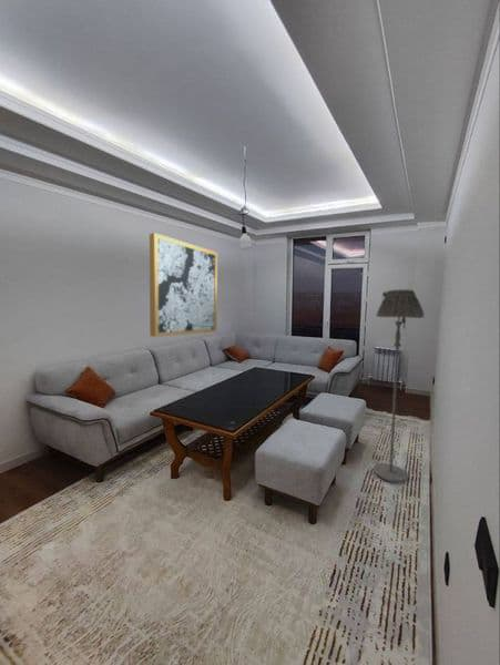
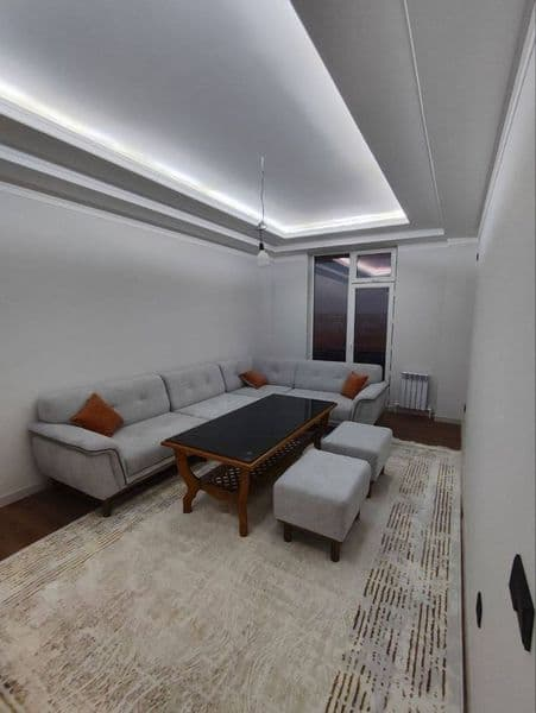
- wall art (187, 289)
- floor lamp (395, 383)
